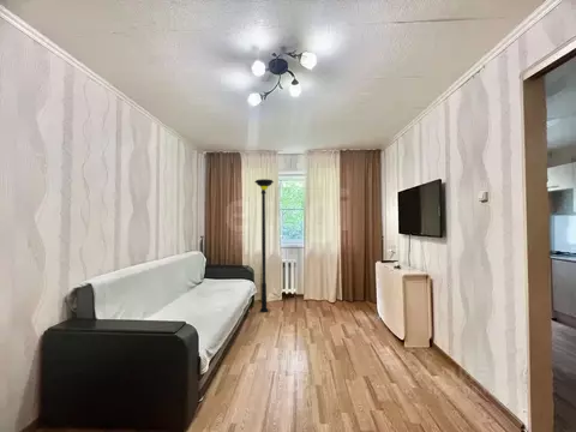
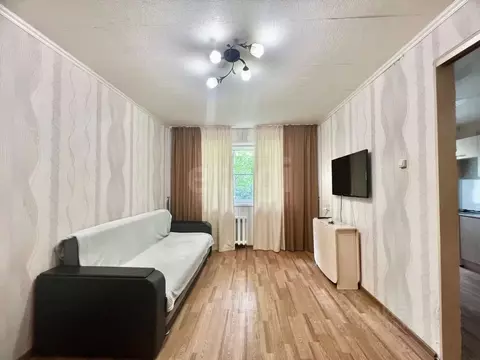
- floor lamp (264, 248)
